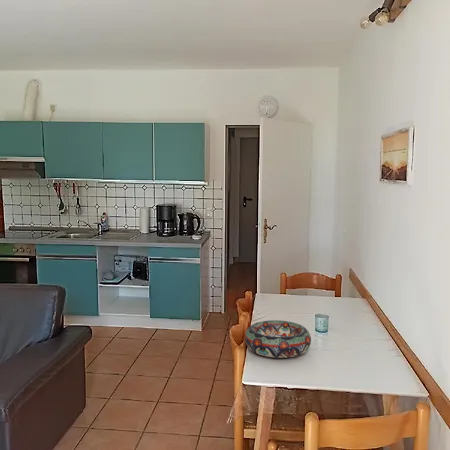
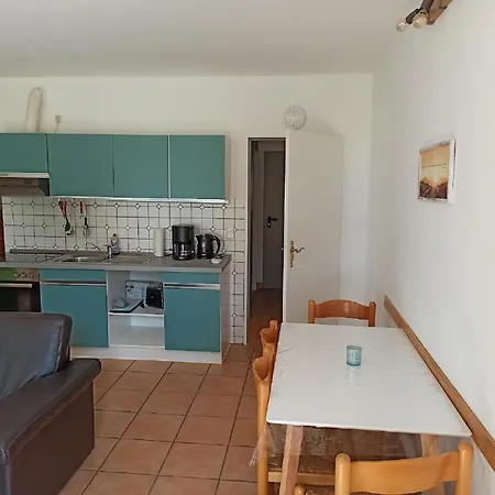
- decorative bowl (277, 338)
